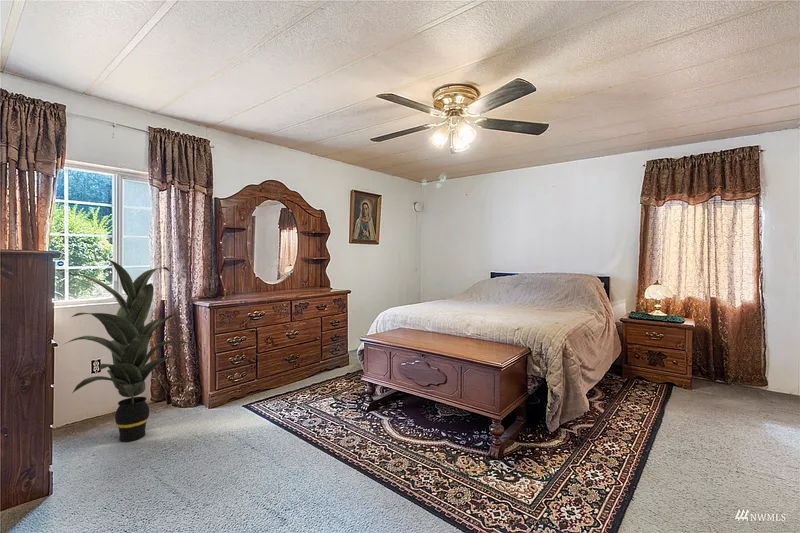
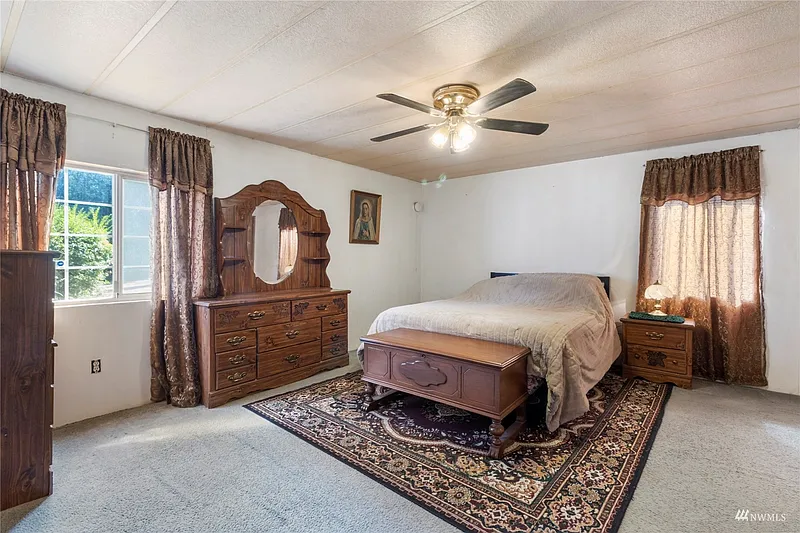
- indoor plant (123, 348)
